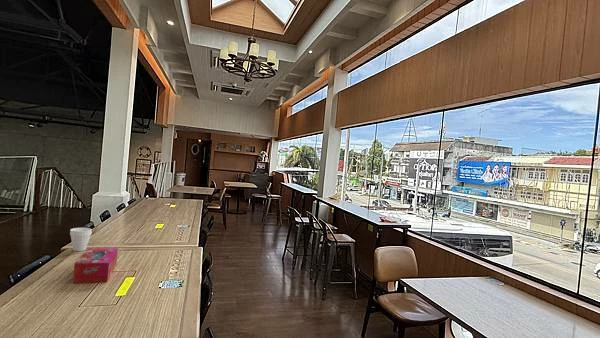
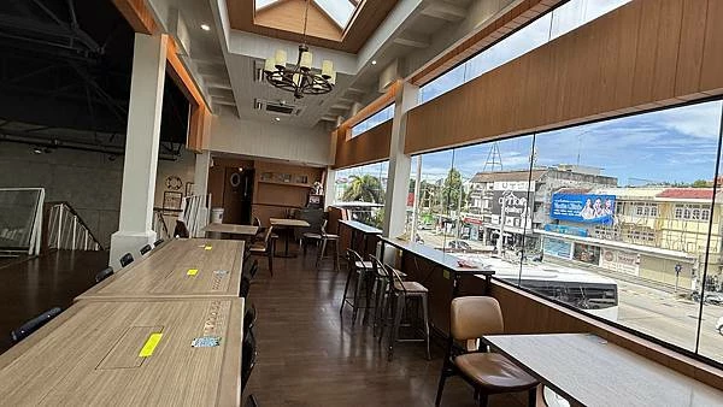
- cup (80, 239)
- tissue box (97, 264)
